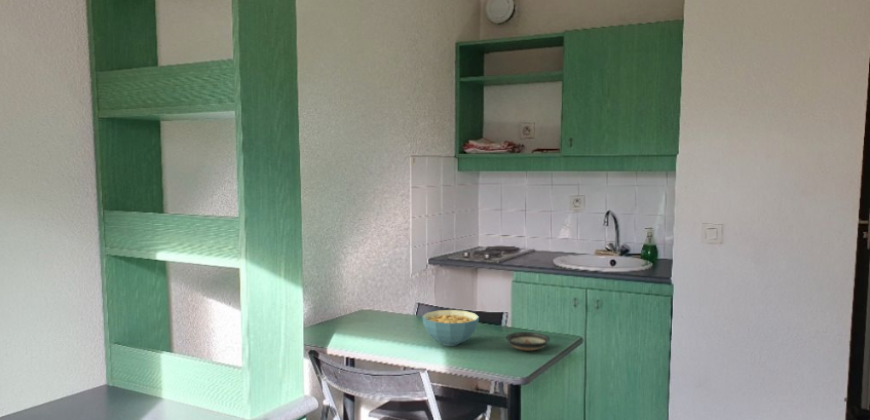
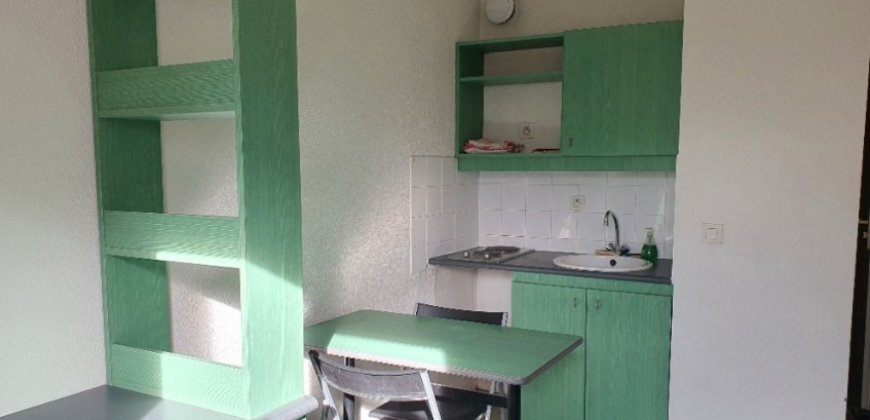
- cereal bowl (450, 329)
- saucer (527, 342)
